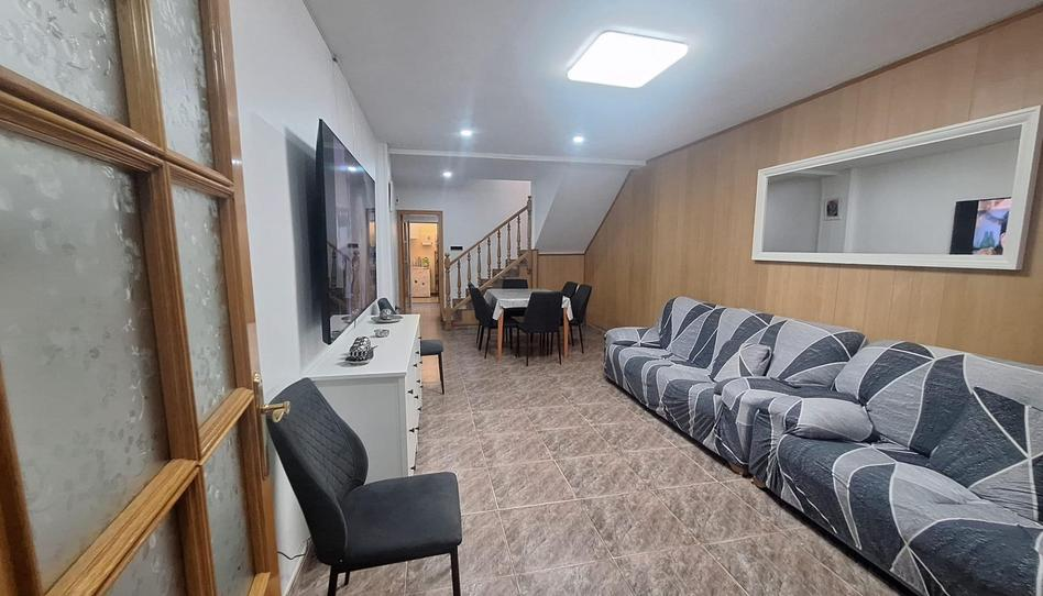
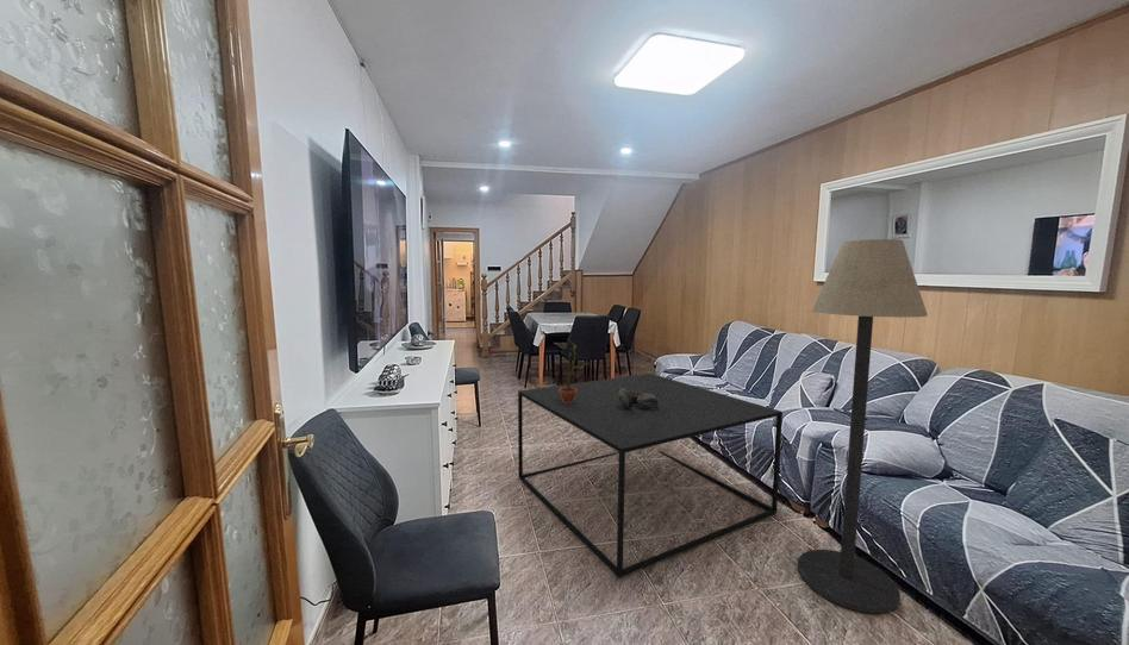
+ coffee table (638, 447)
+ potted plant (568, 370)
+ decorative bowl (637, 395)
+ floor lamp (857, 418)
